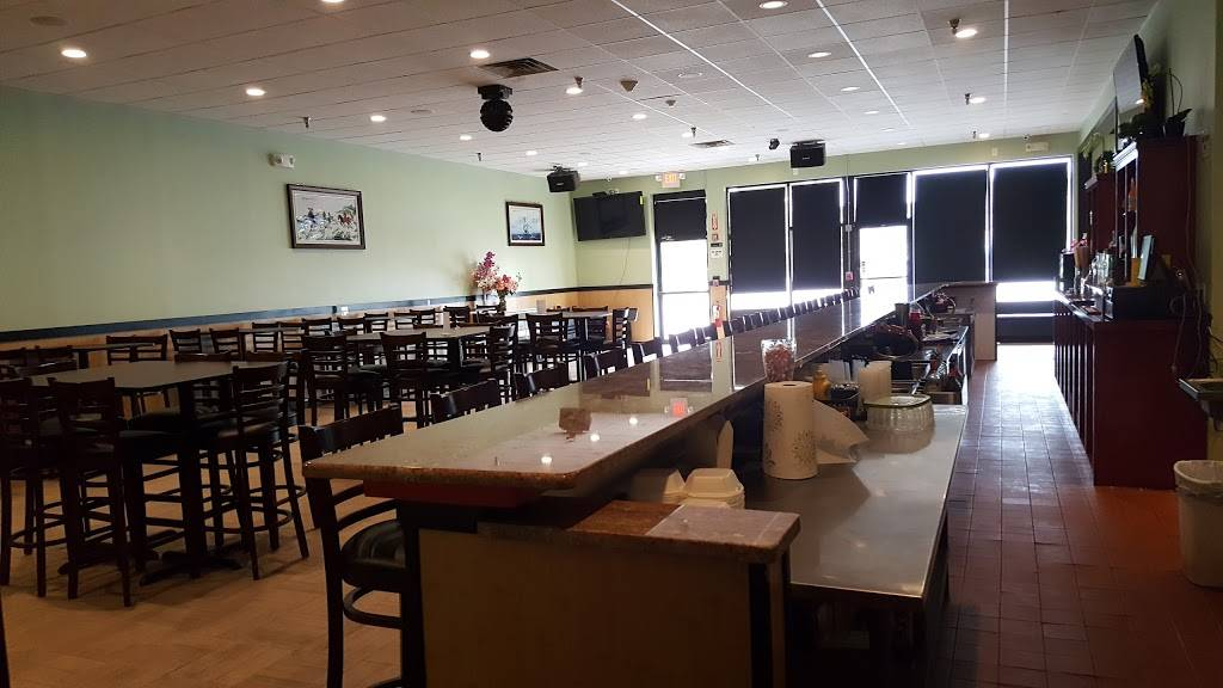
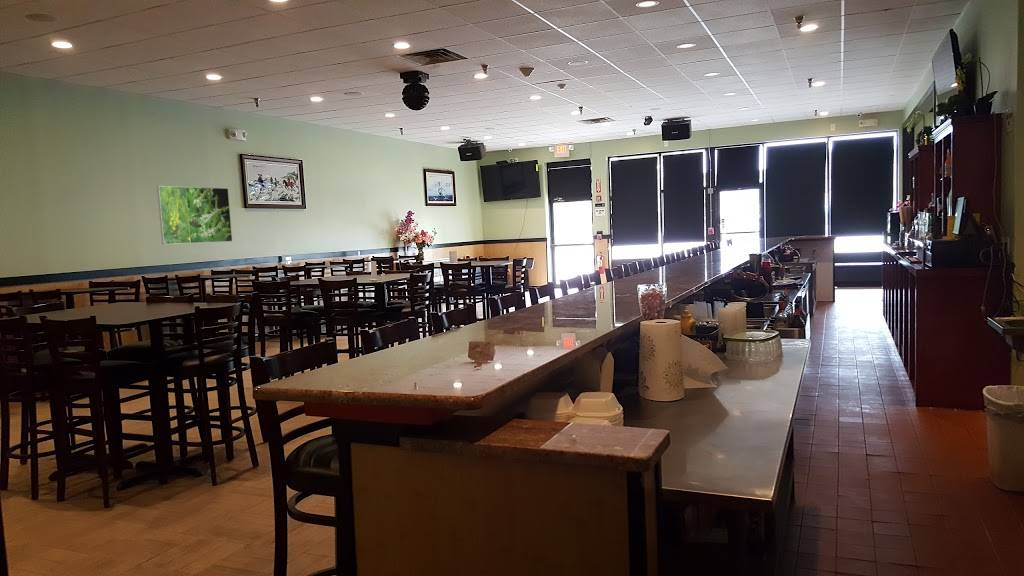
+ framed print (196, 215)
